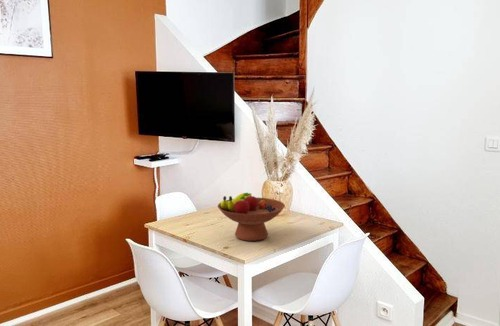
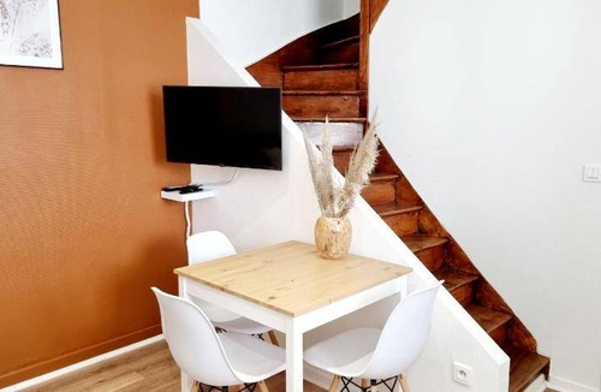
- fruit bowl (251, 214)
